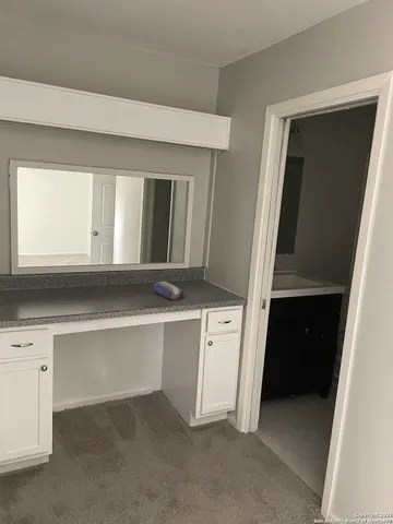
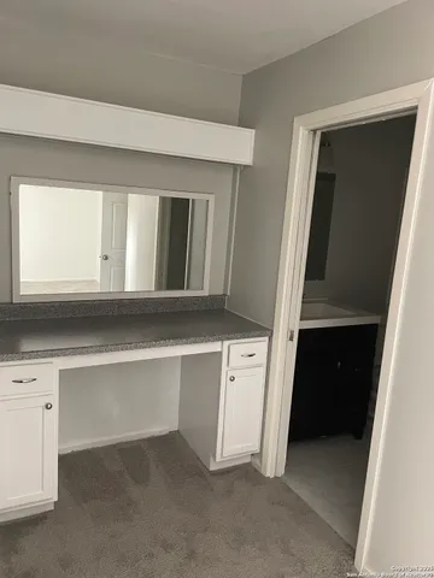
- pencil case (167, 289)
